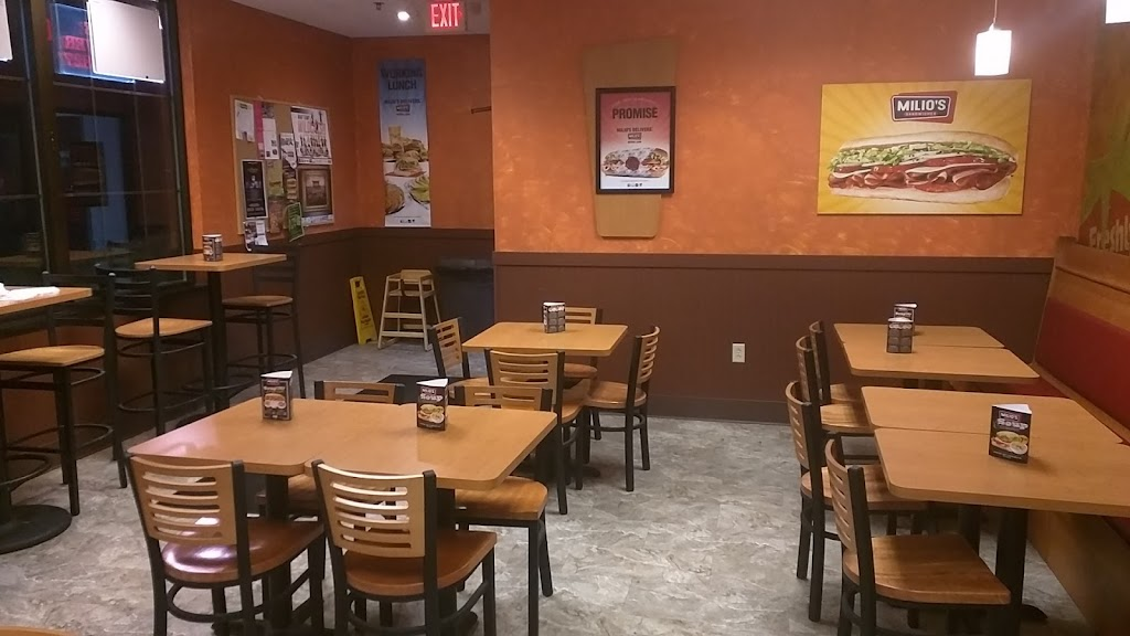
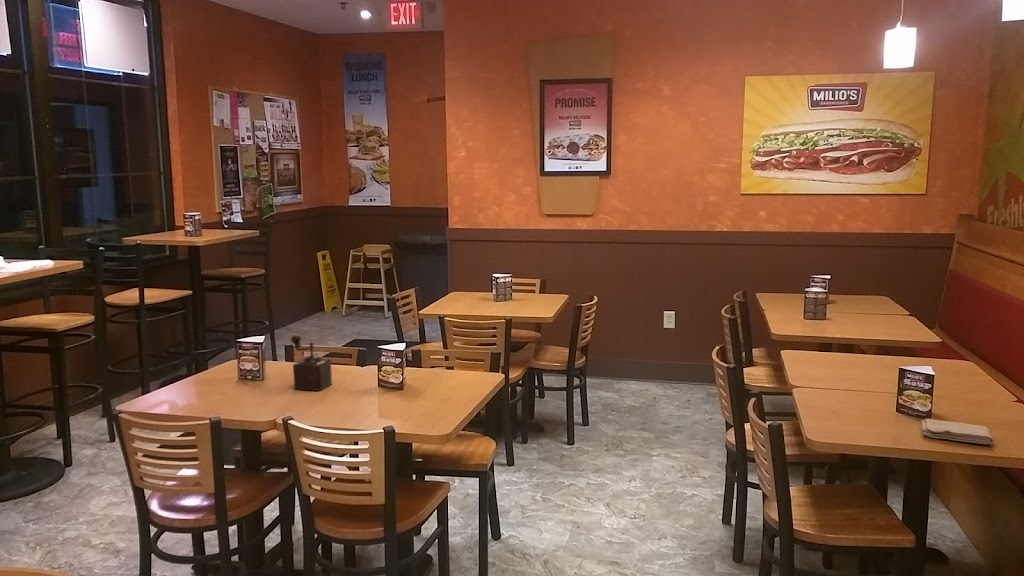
+ pepper mill (306, 361)
+ washcloth (956, 430)
